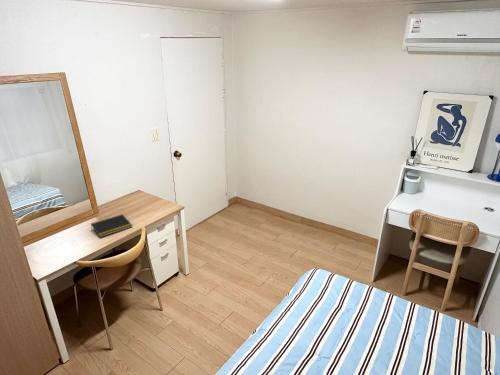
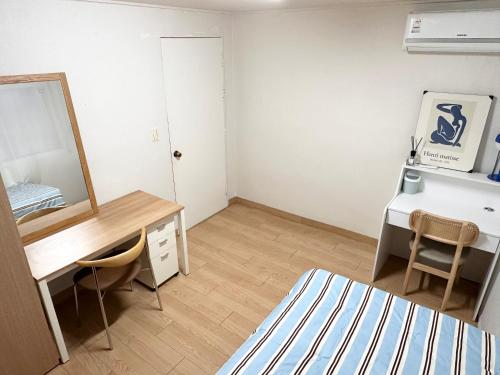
- notepad (111, 225)
